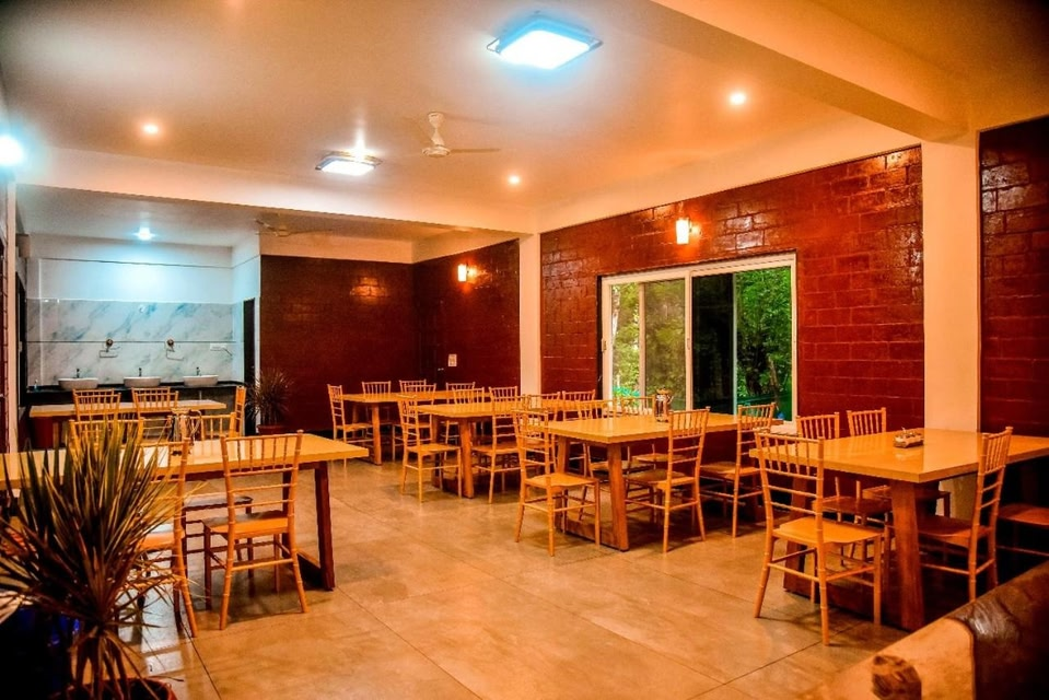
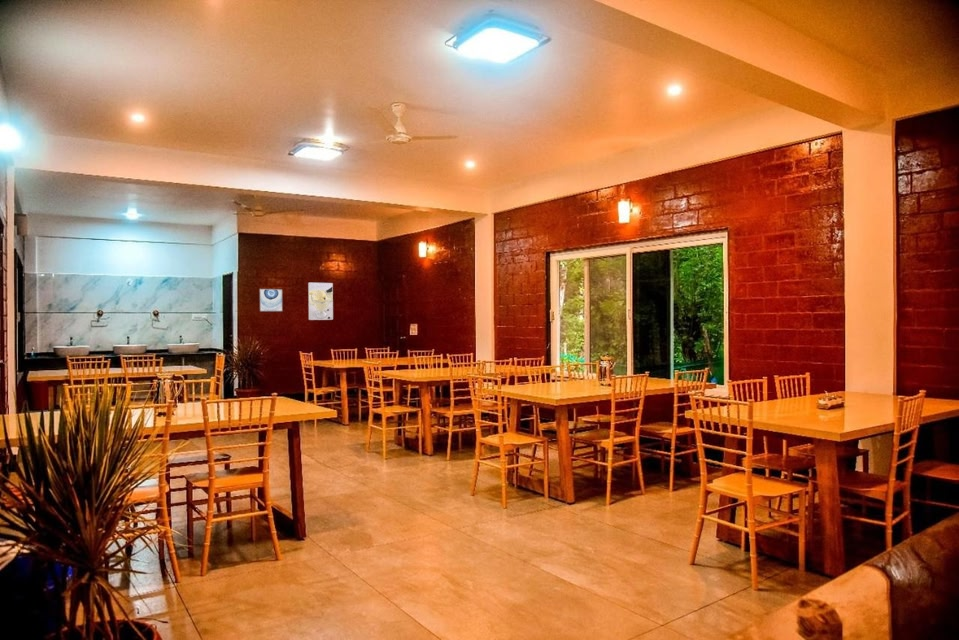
+ wall art (271, 300)
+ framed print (320, 301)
